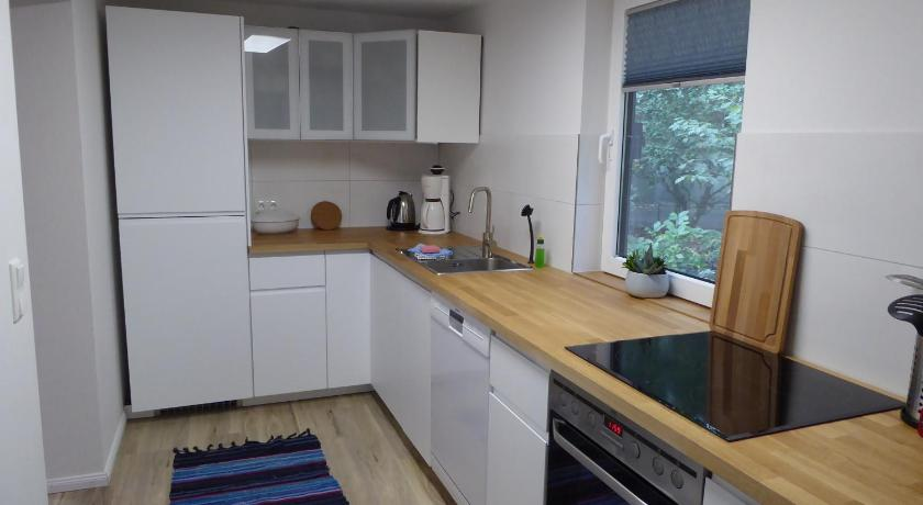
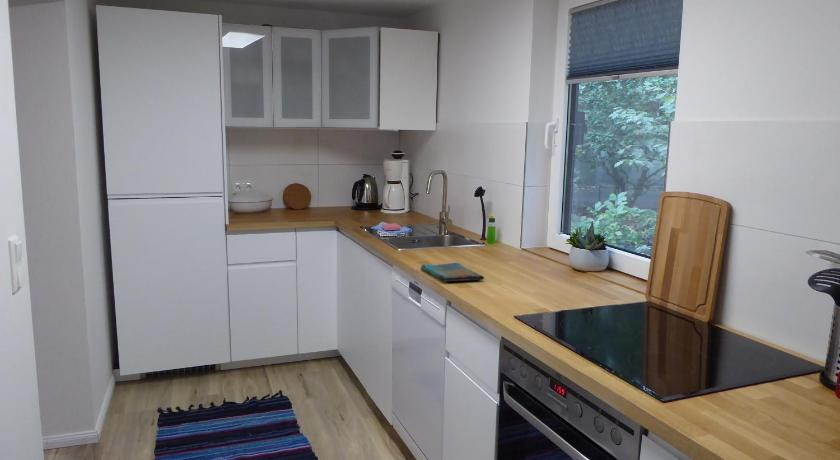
+ dish towel (451, 271)
